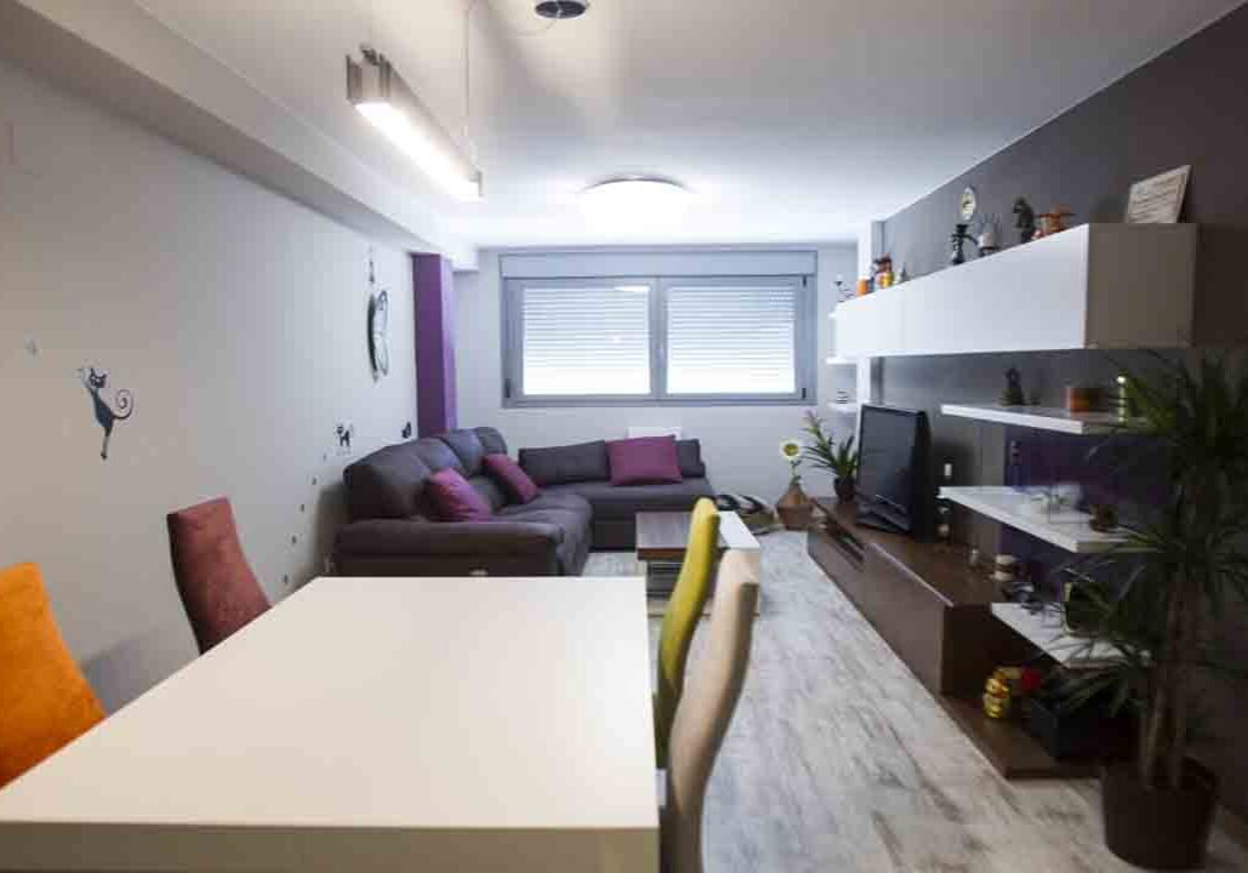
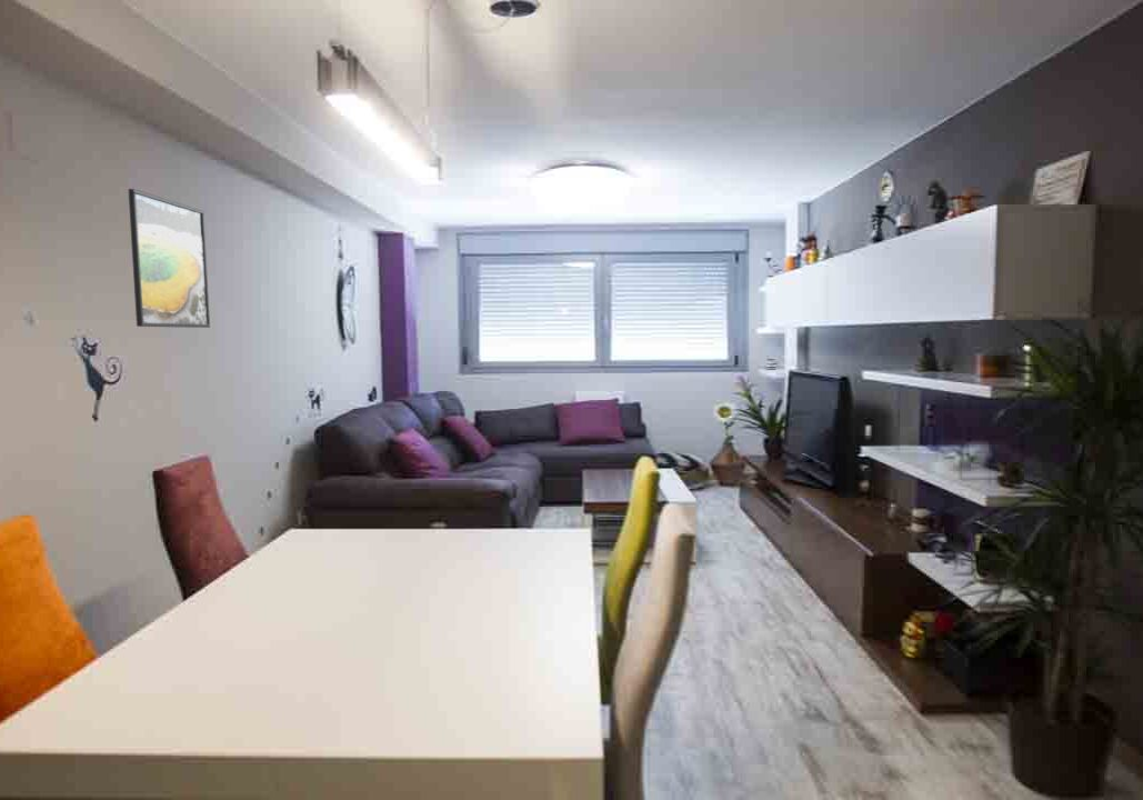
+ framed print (172, 264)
